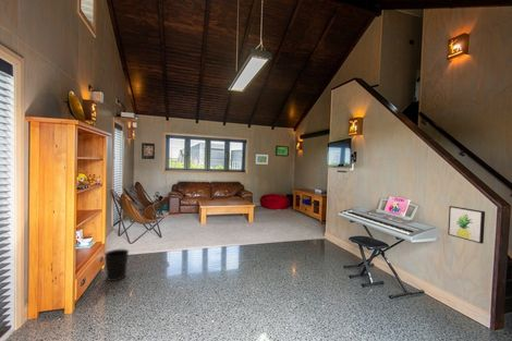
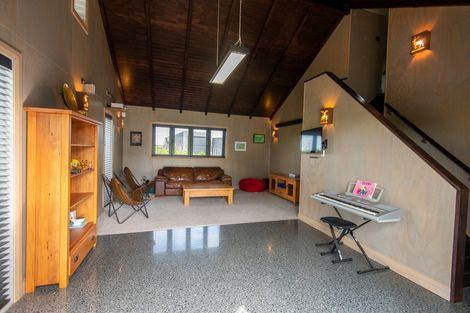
- wall art (465, 223)
- wastebasket (117, 265)
